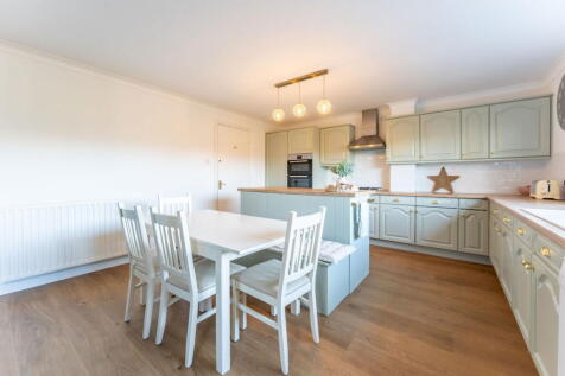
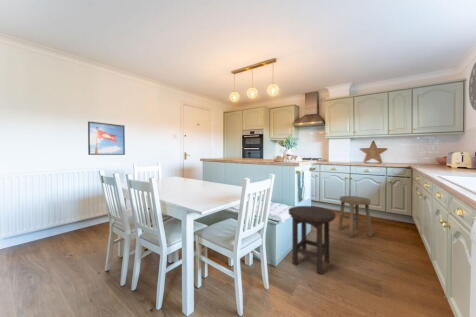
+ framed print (107, 139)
+ stool (354, 216)
+ stool (309, 240)
